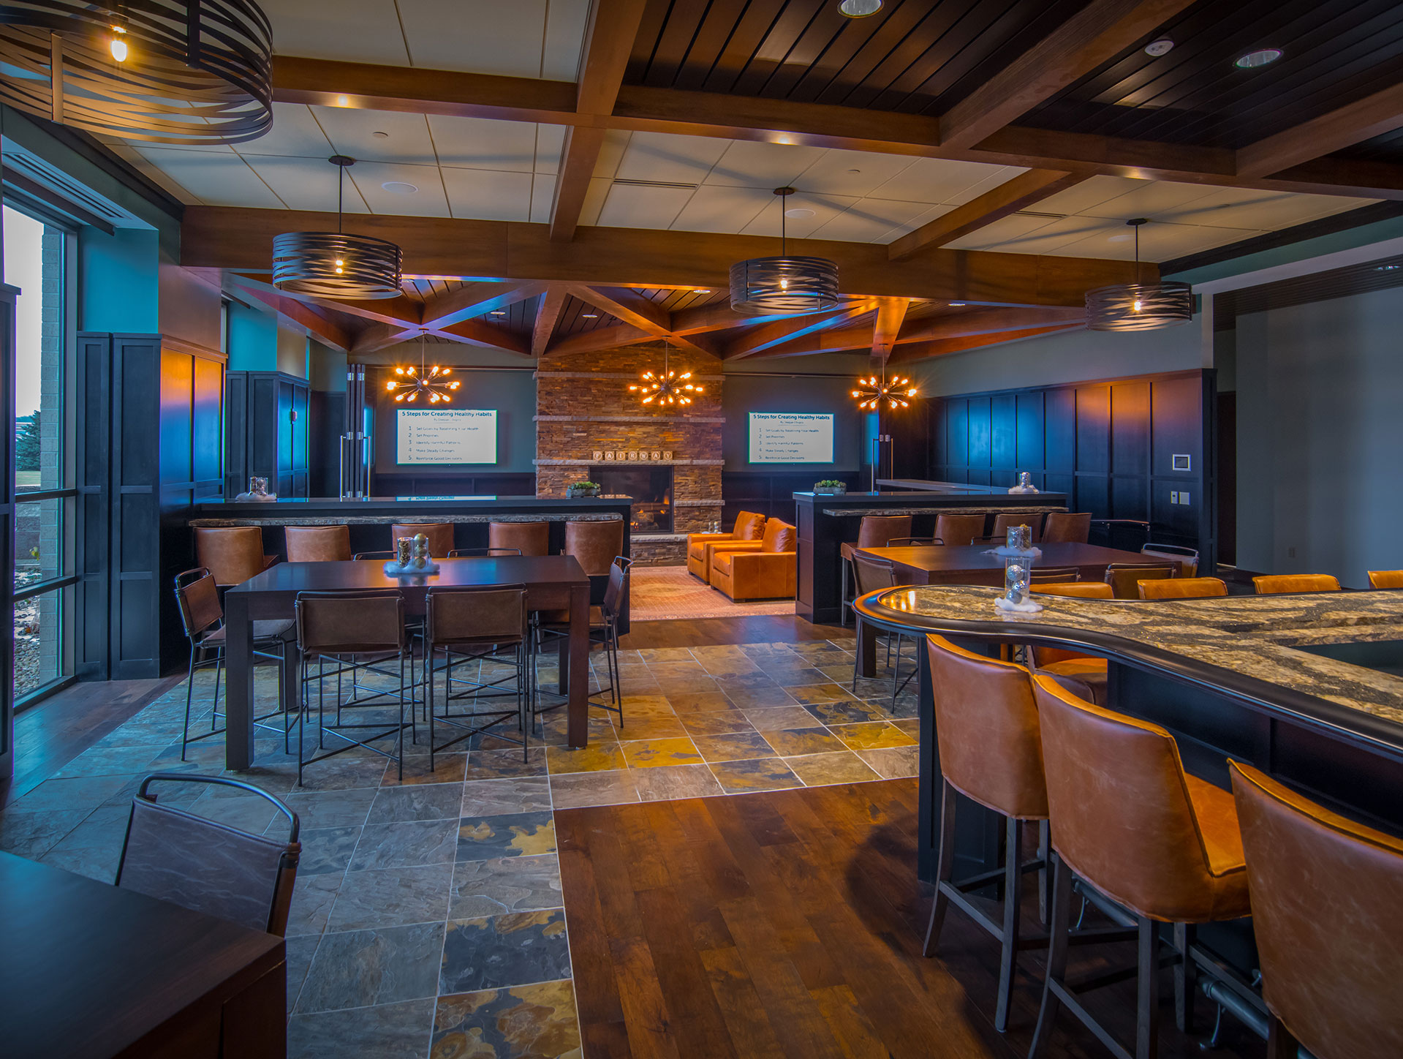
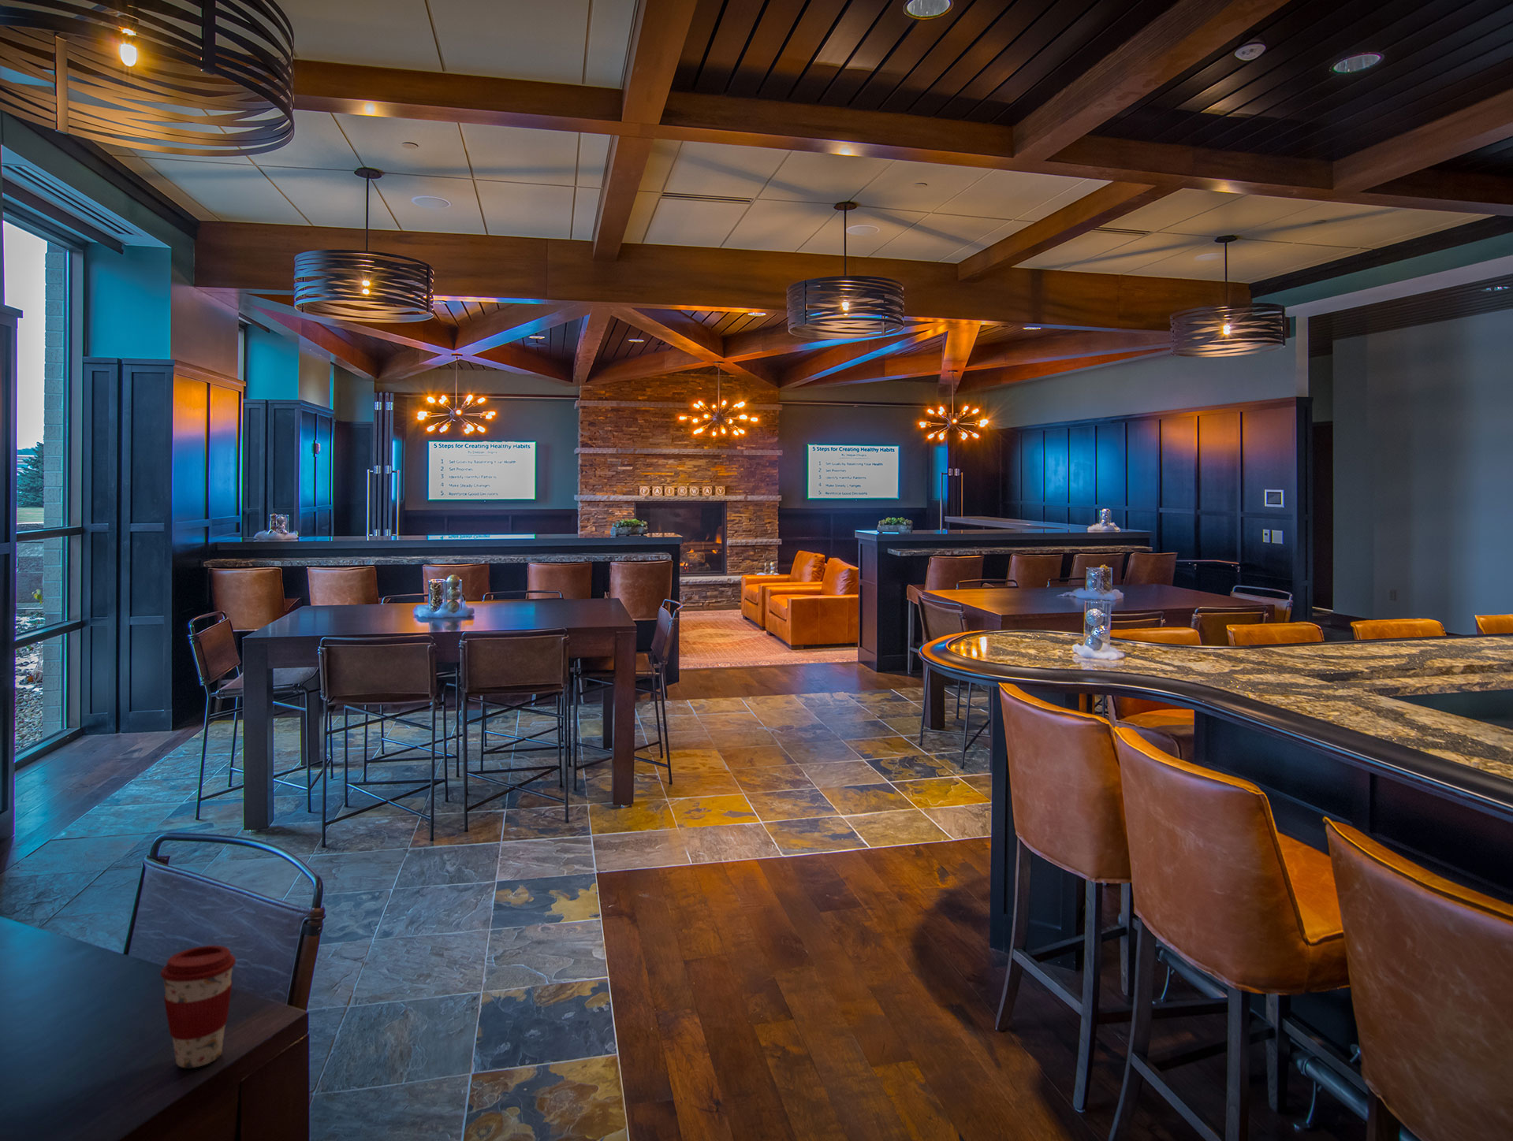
+ coffee cup (199, 1007)
